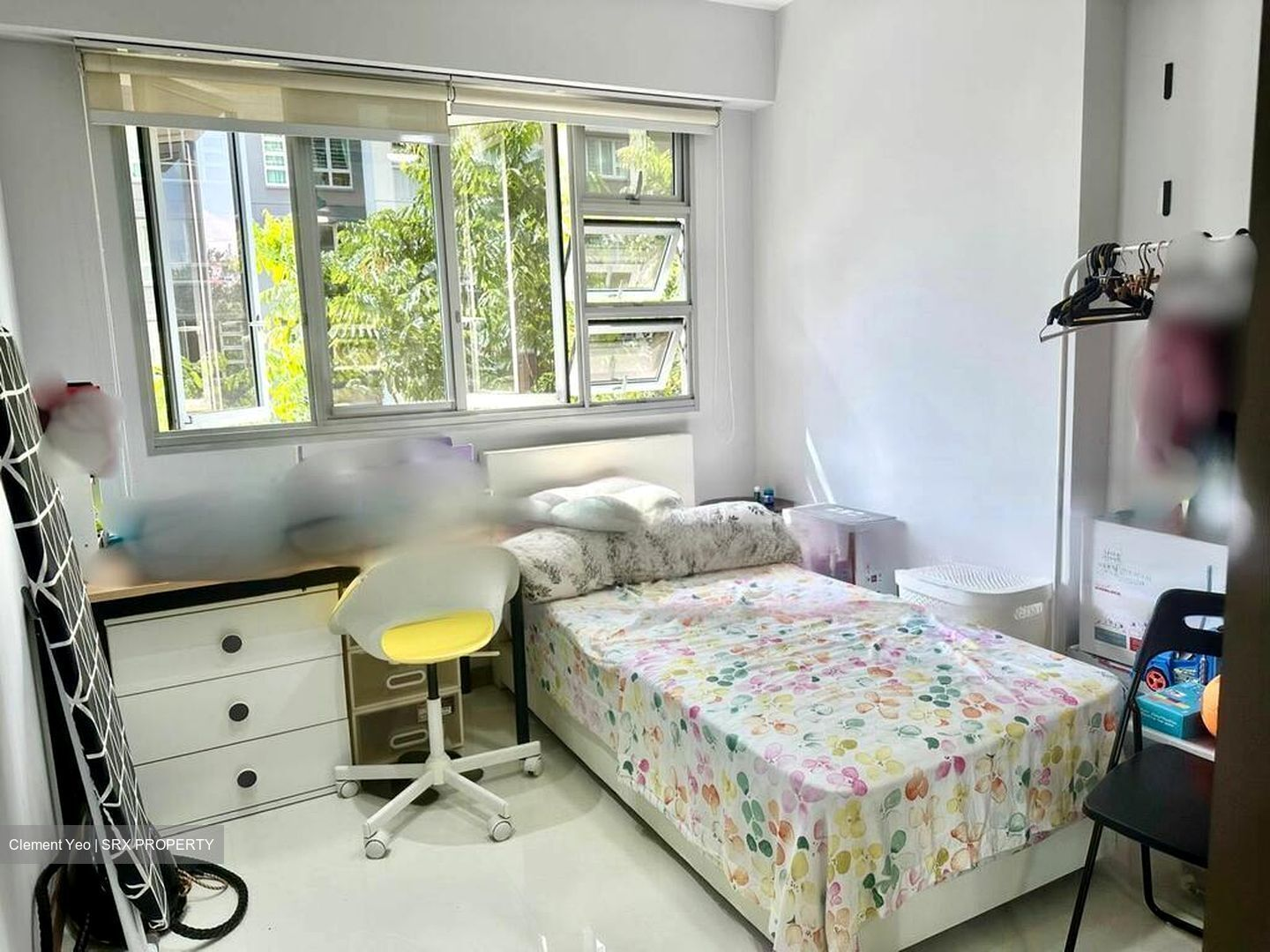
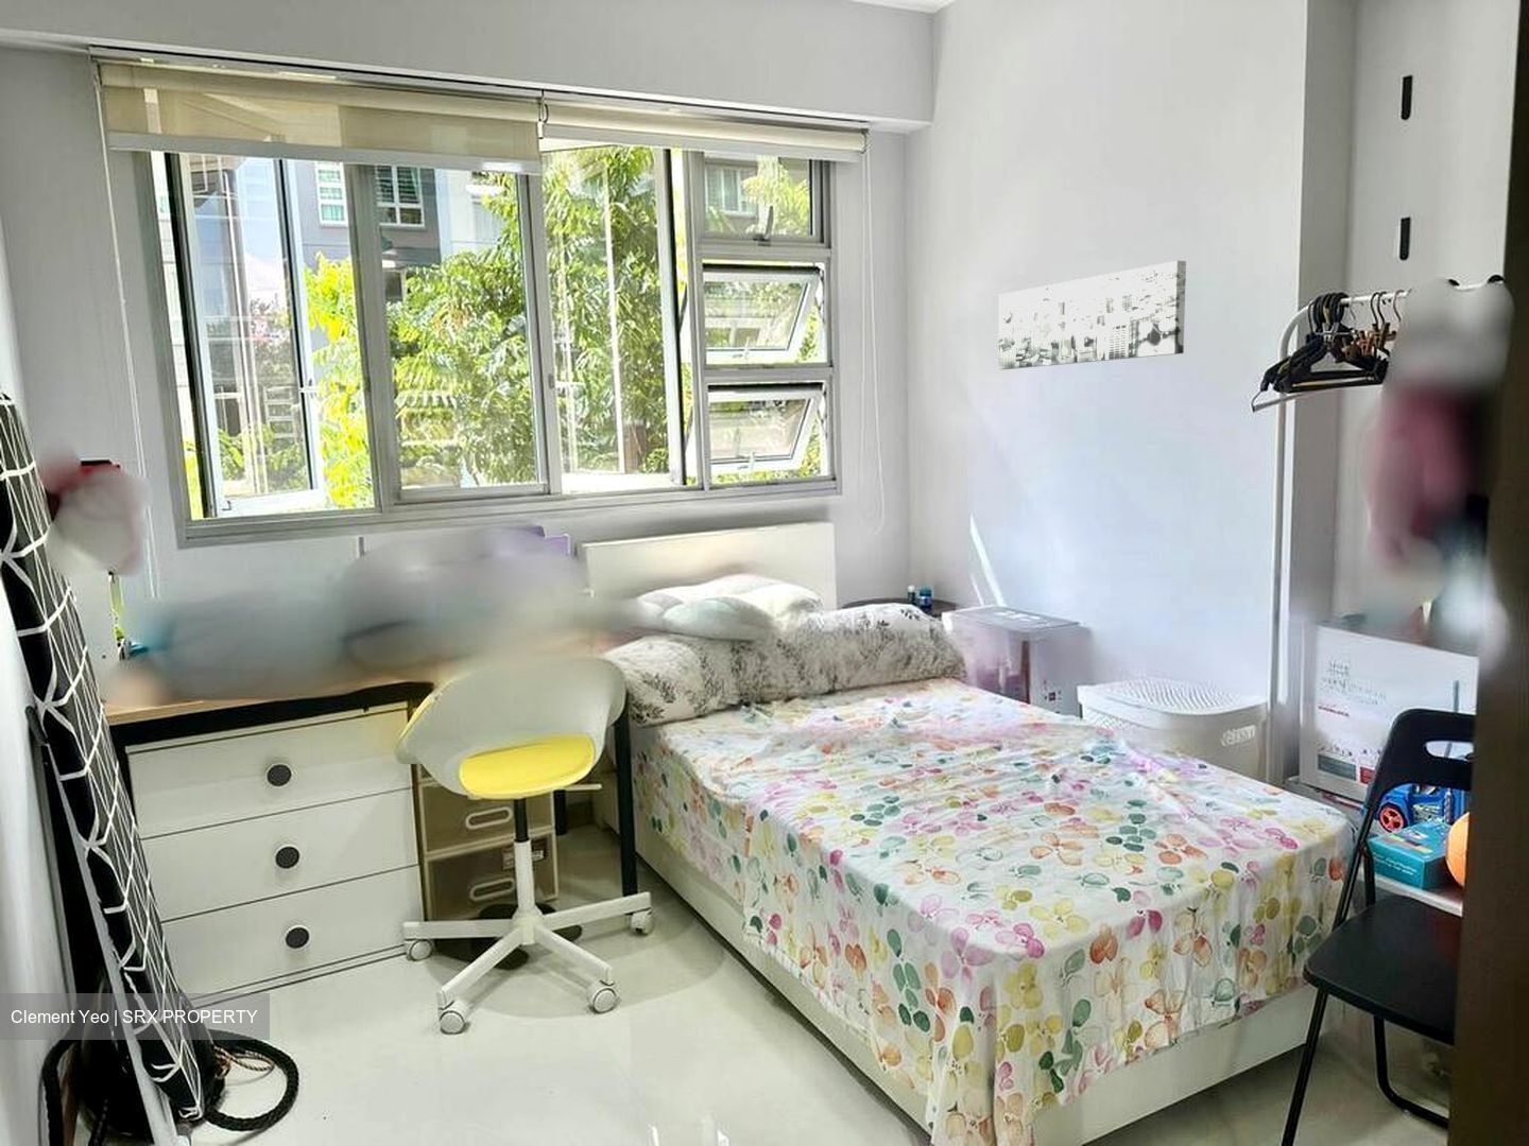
+ wall art (1082, 320)
